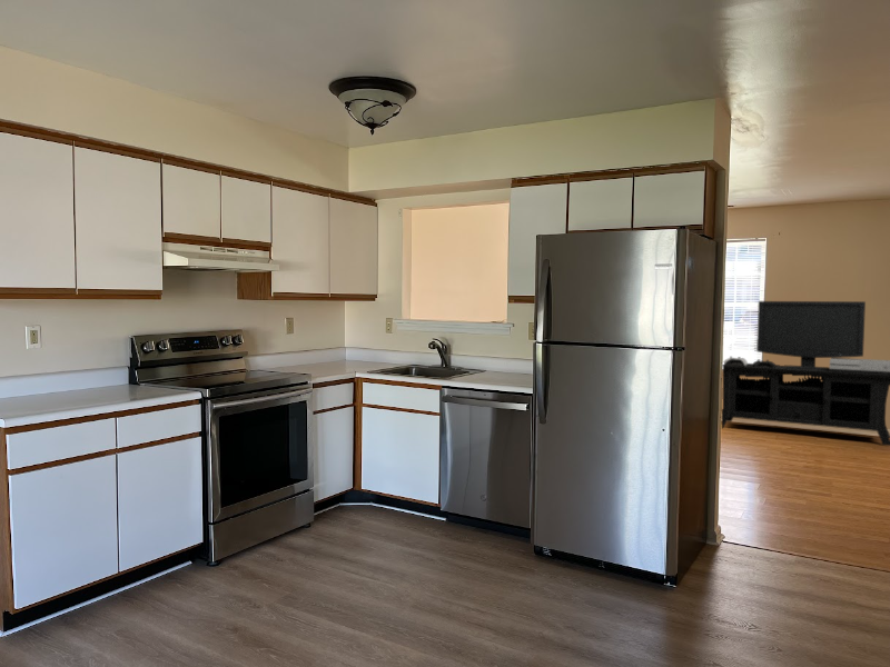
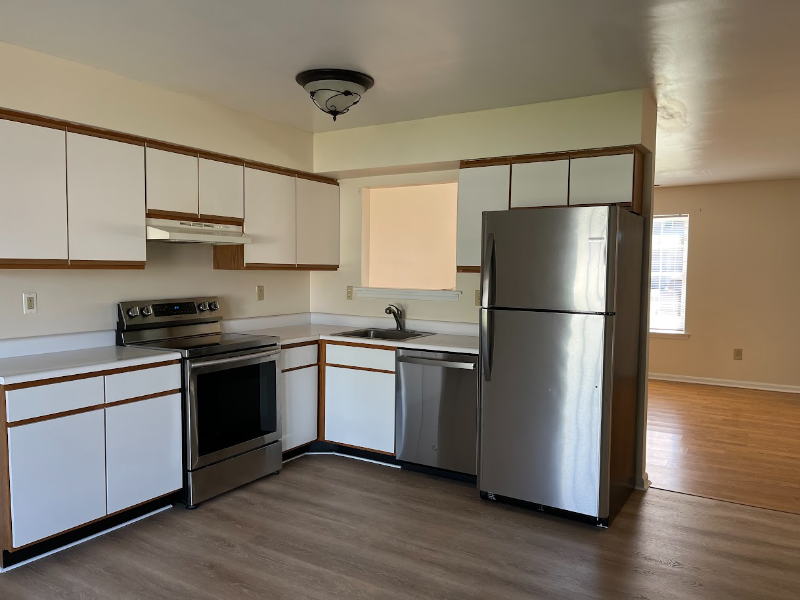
- media console (802, 367)
